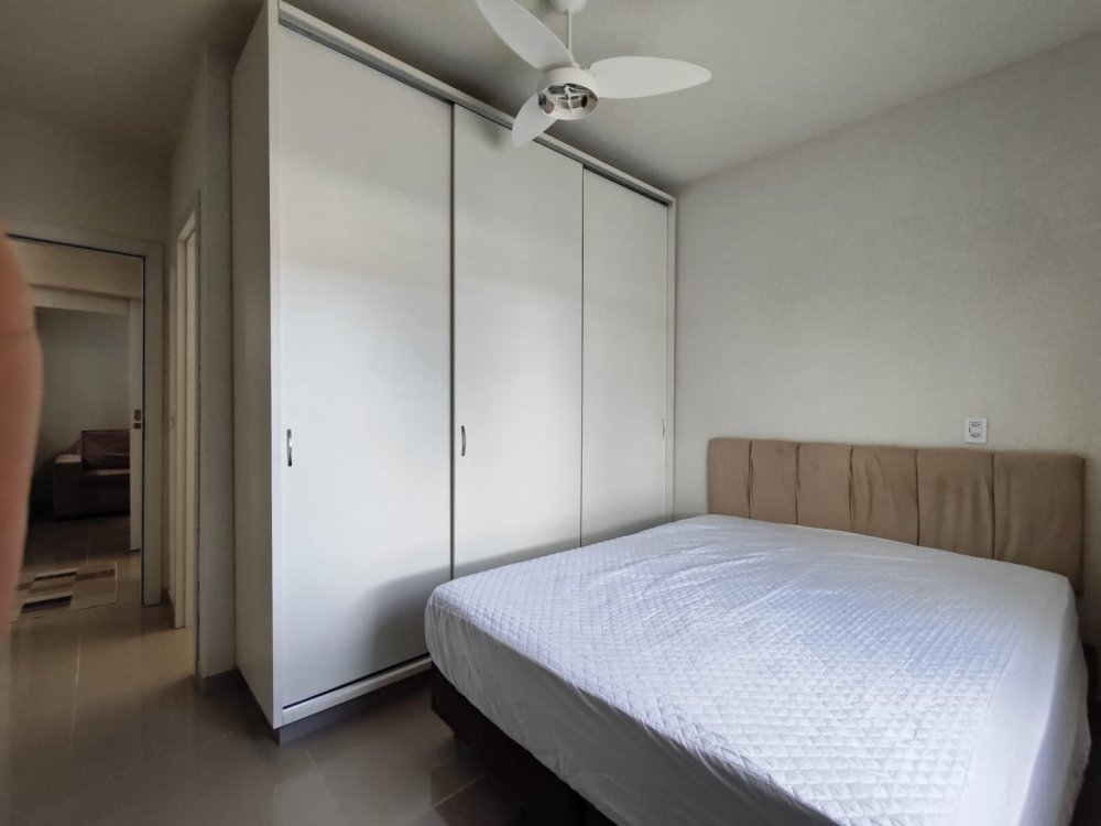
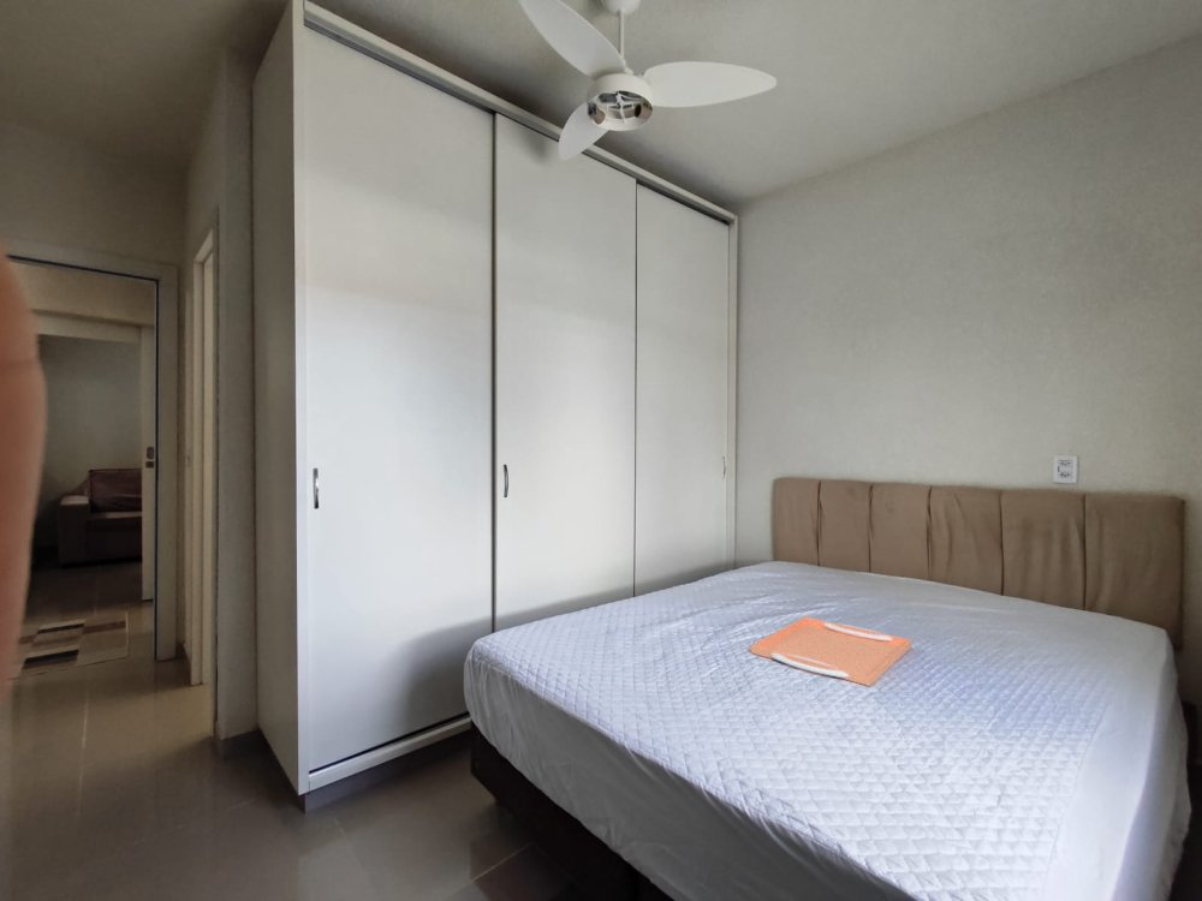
+ serving tray (832, 645)
